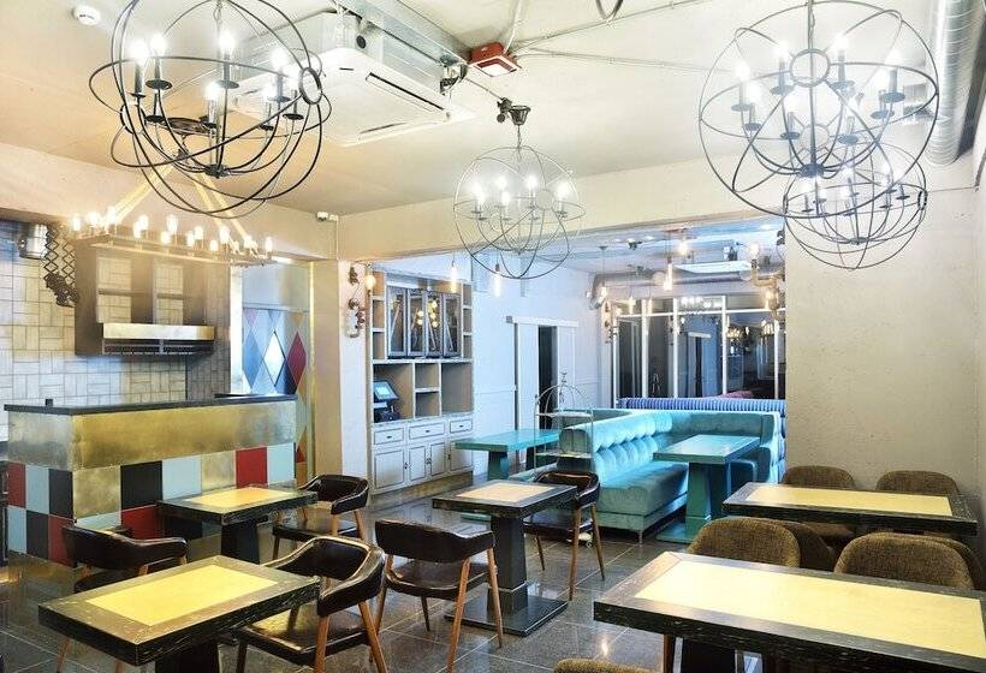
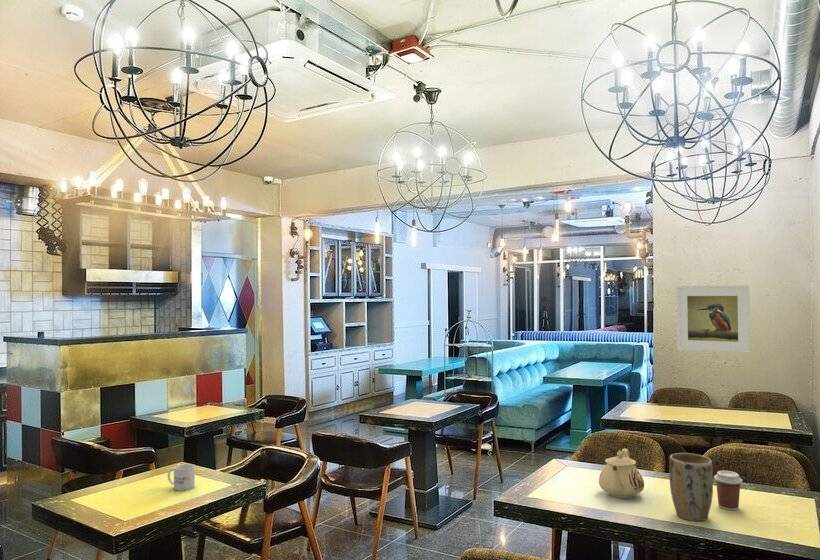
+ plant pot (691, 487)
+ mug (180, 476)
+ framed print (712, 318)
+ coffee cup (728, 490)
+ teapot (621, 472)
